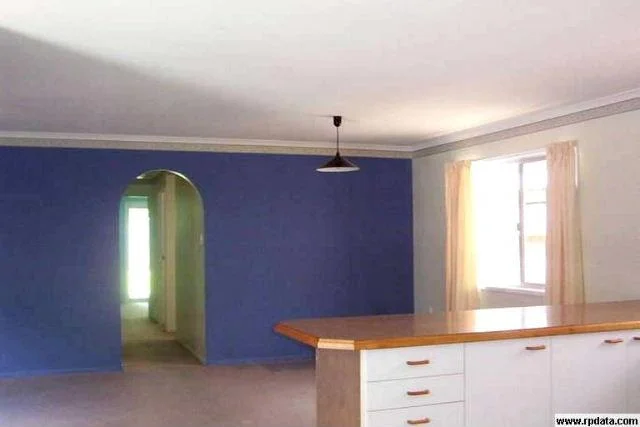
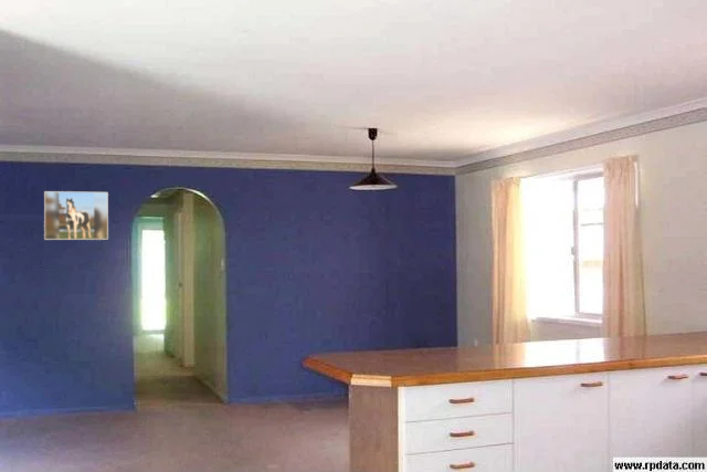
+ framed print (76, 216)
